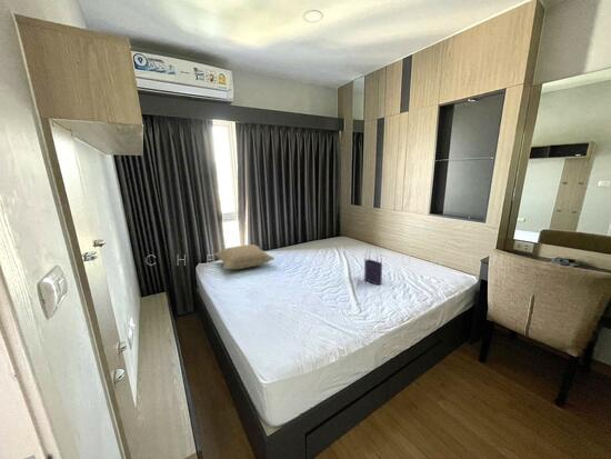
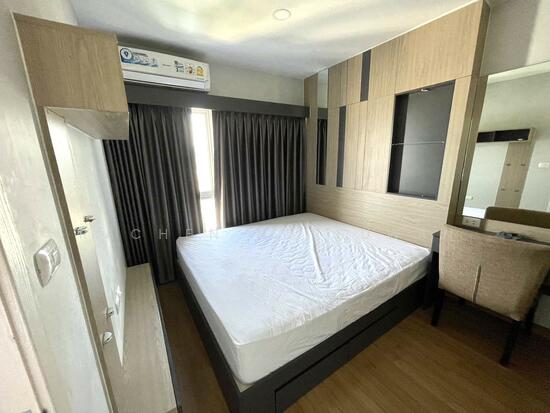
- pillow (242, 256)
- tote bag (373, 262)
